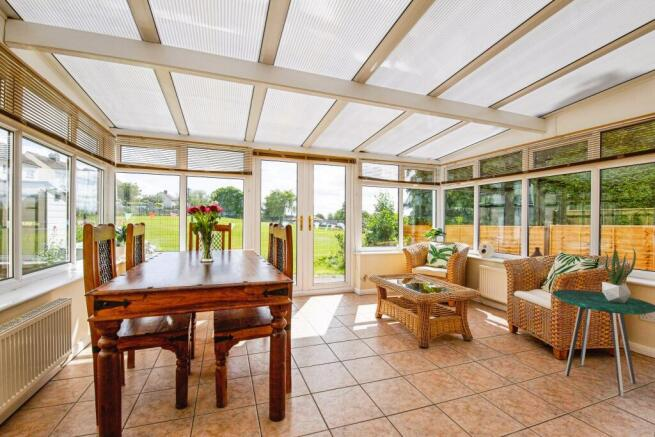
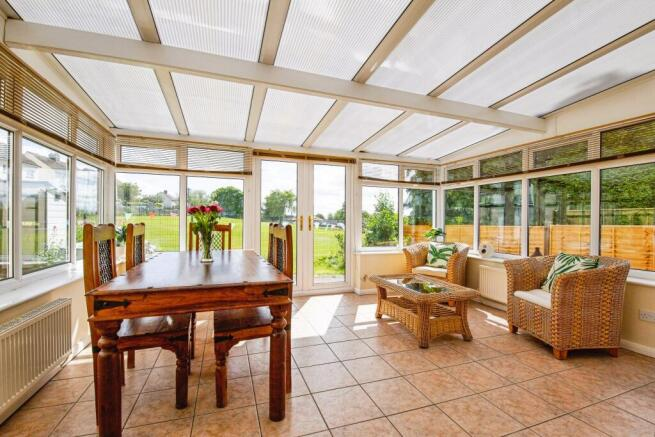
- potted plant (618, 274)
- side table (612, 334)
